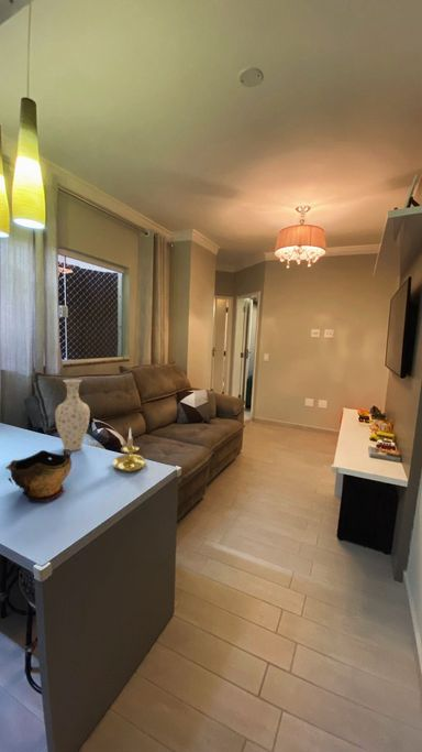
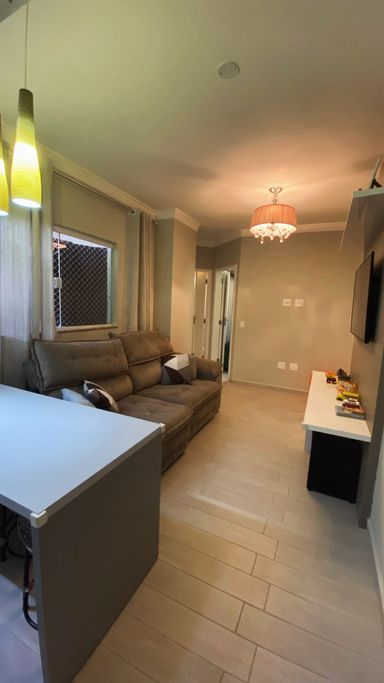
- vase (73, 414)
- candle holder (130, 447)
- decorative bowl (40, 472)
